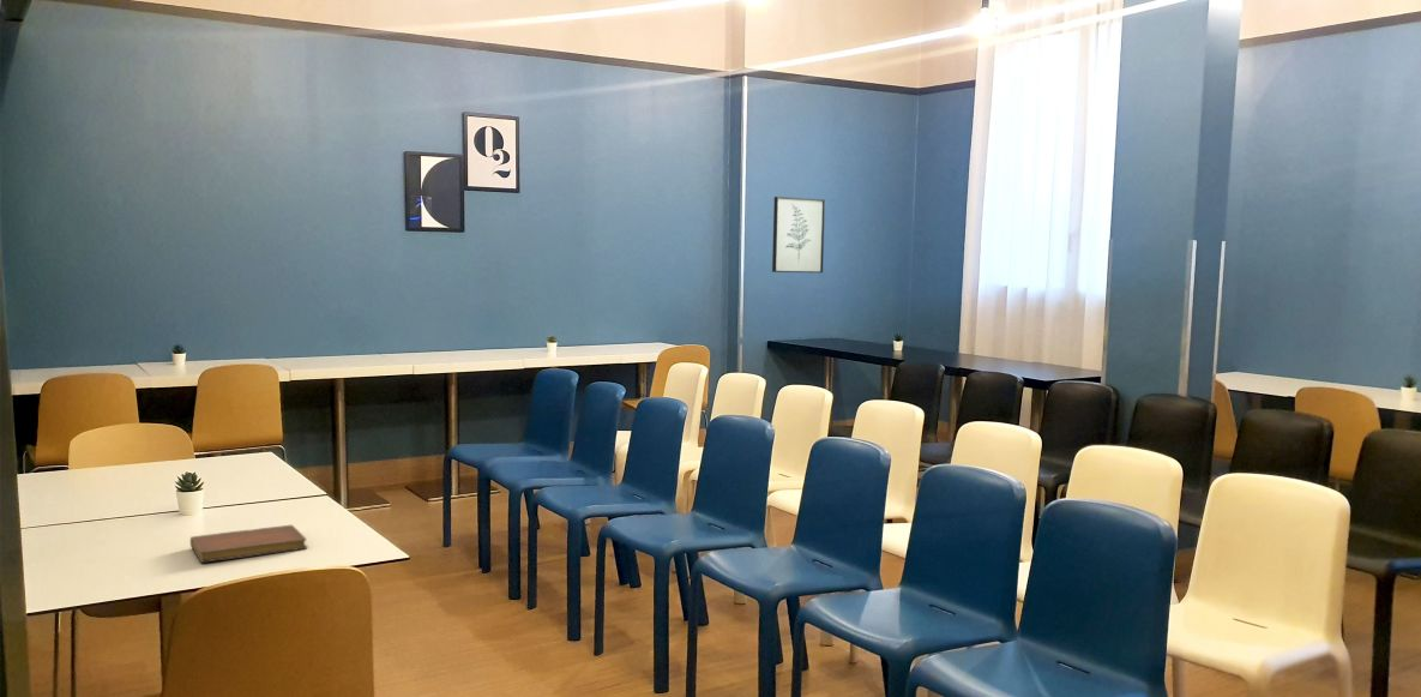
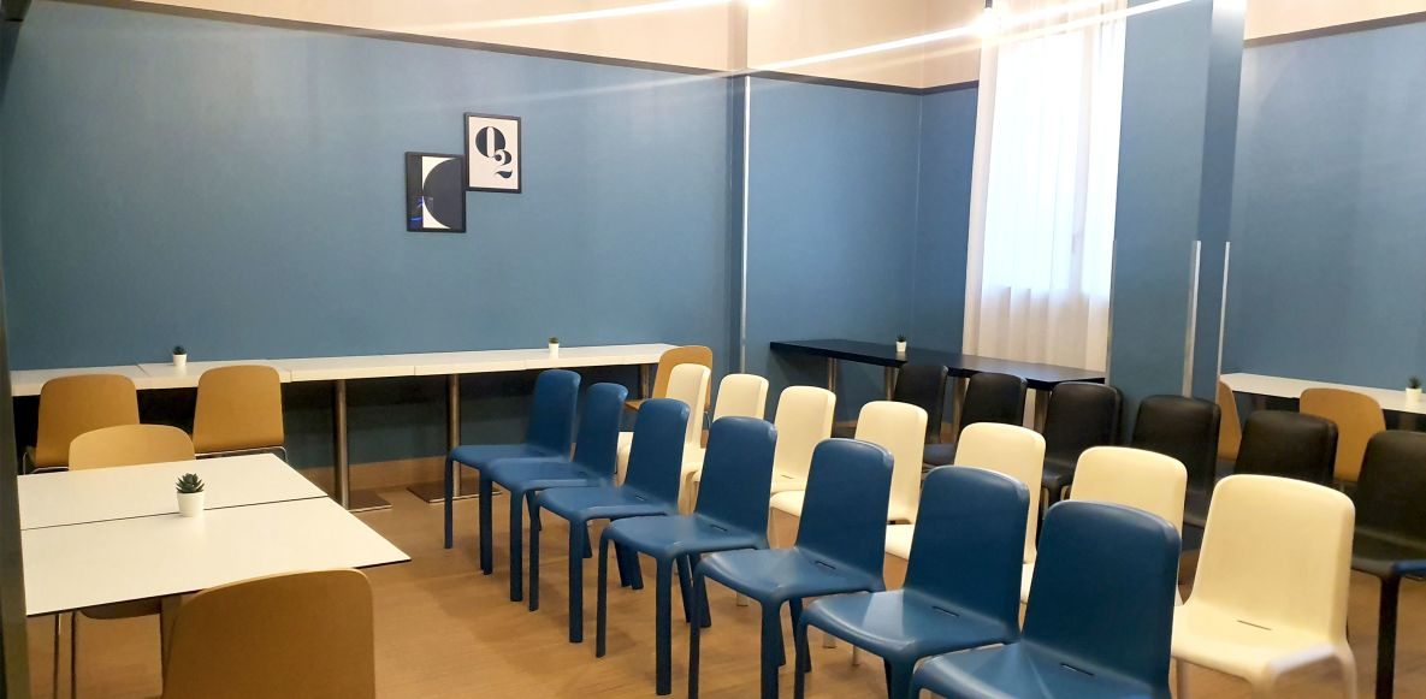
- wall art (799, 235)
- notebook (248, 542)
